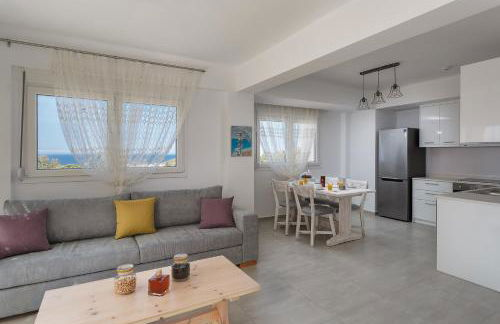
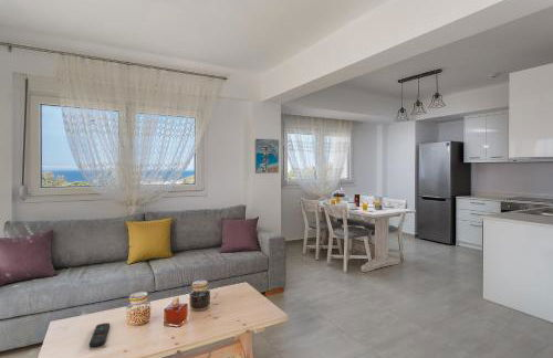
+ remote control (100, 334)
